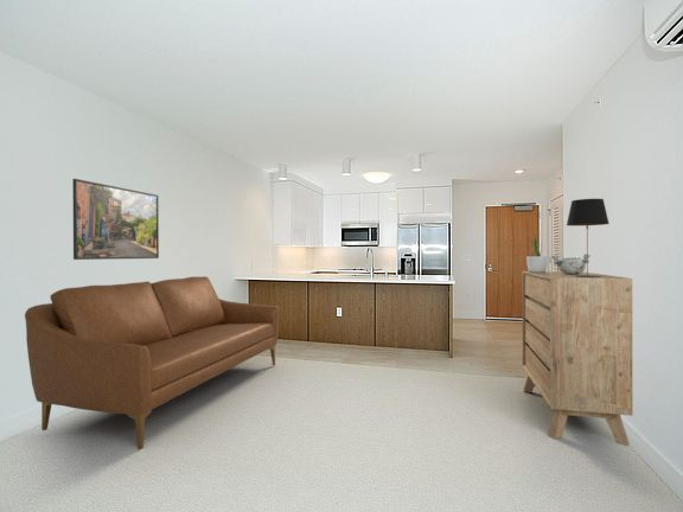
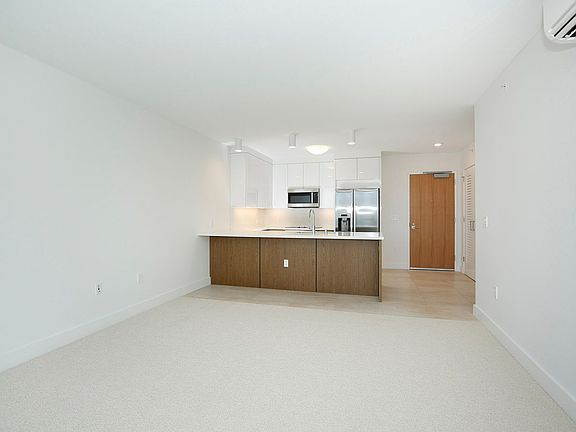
- dresser (567, 344)
- decorative bowl (570, 263)
- sofa (178, 335)
- potted plant (536, 250)
- table lamp (587, 238)
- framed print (121, 223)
